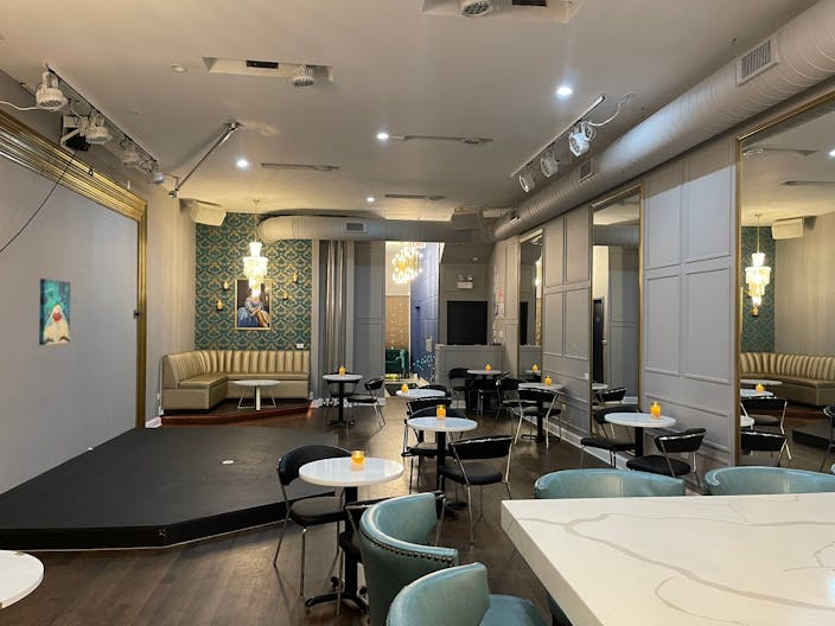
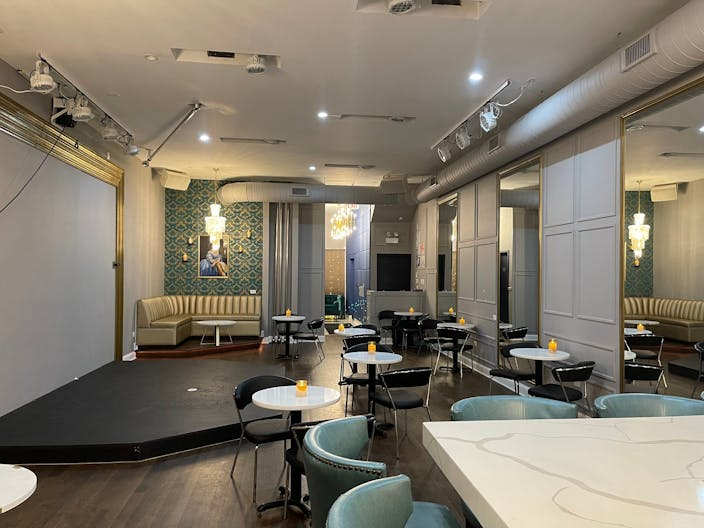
- wall art (55, 312)
